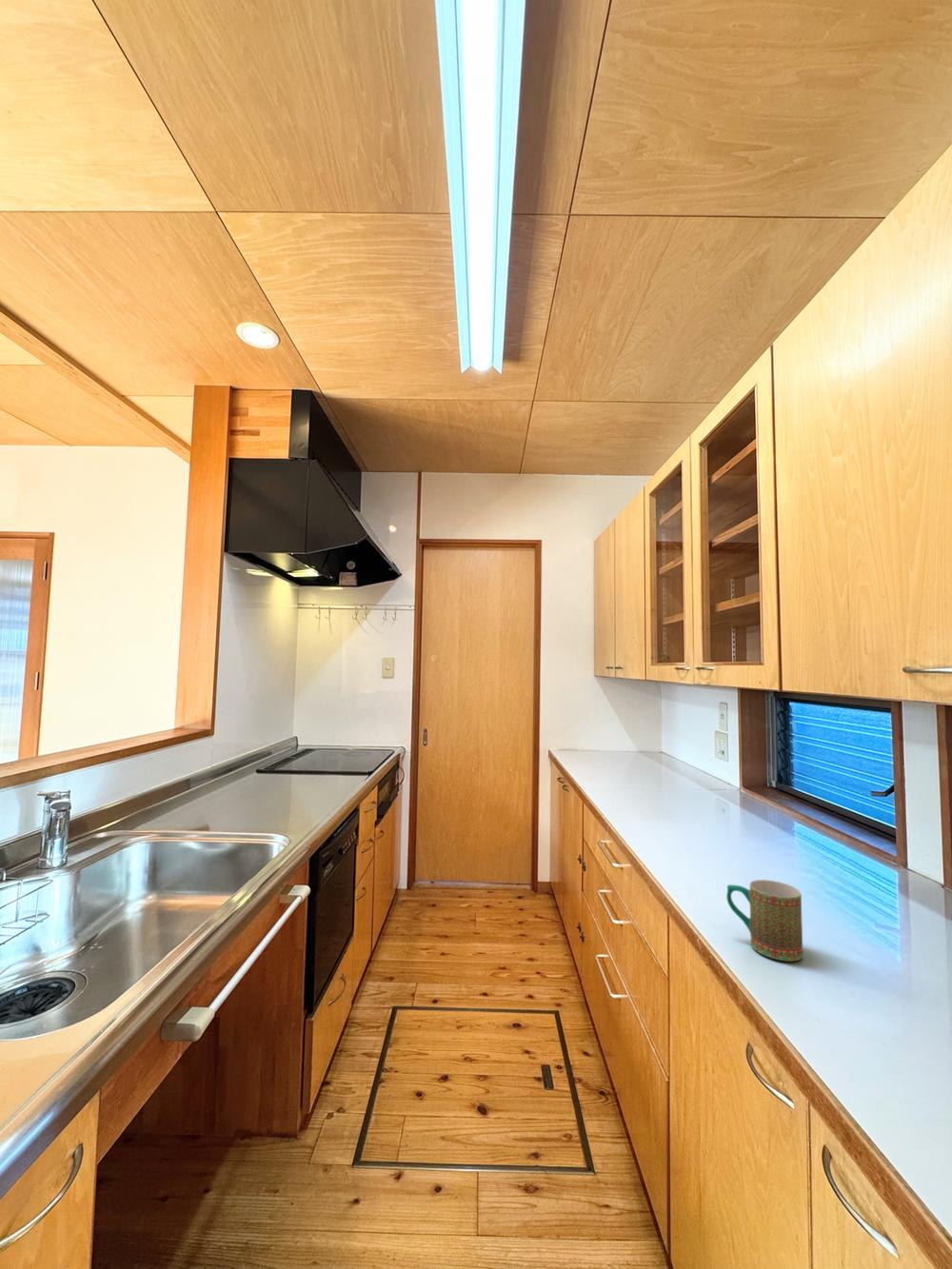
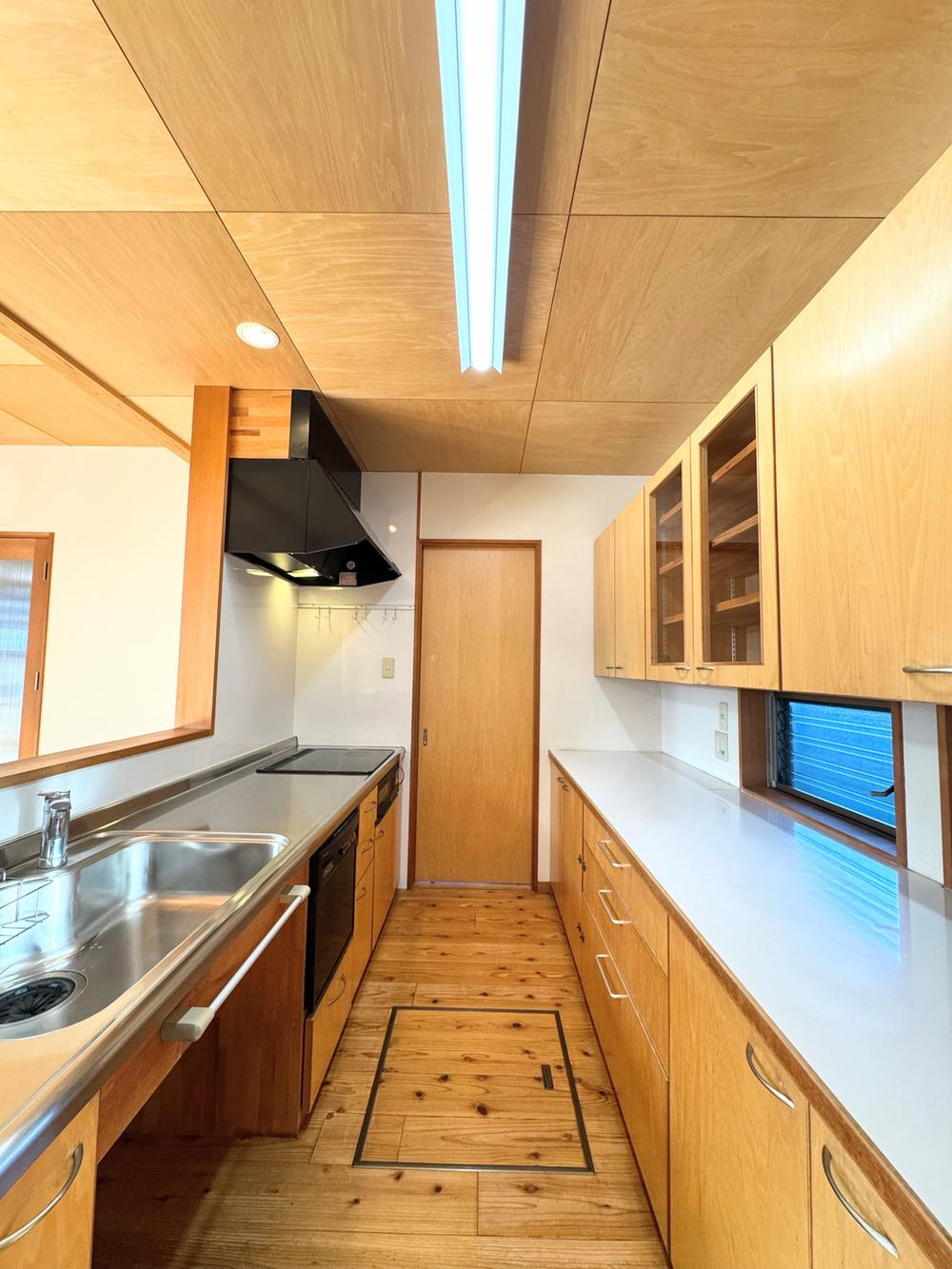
- mug (763, 916)
